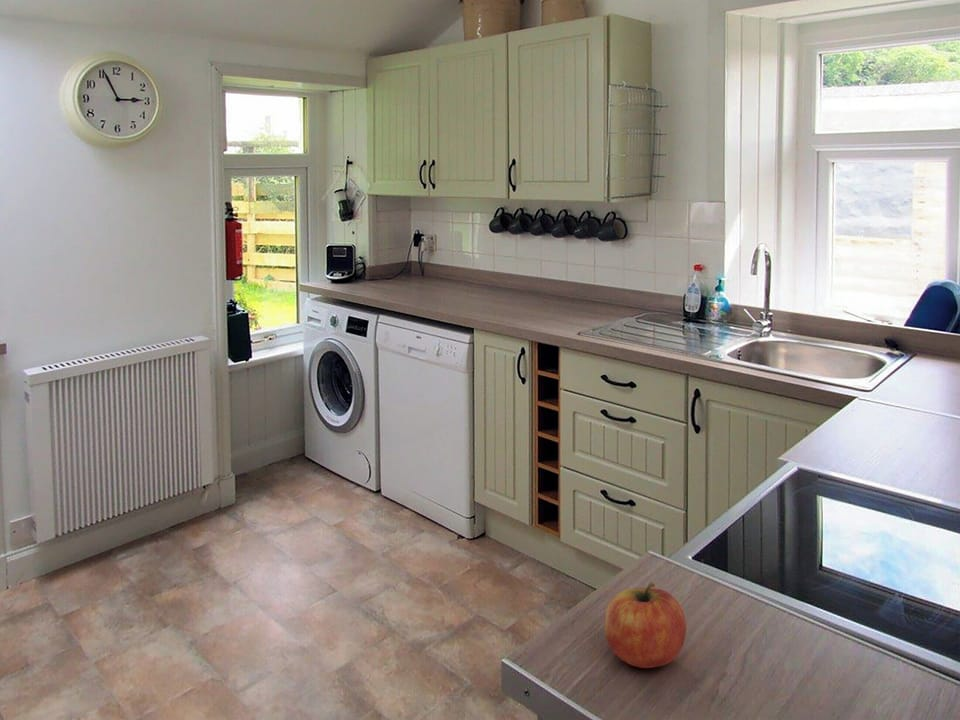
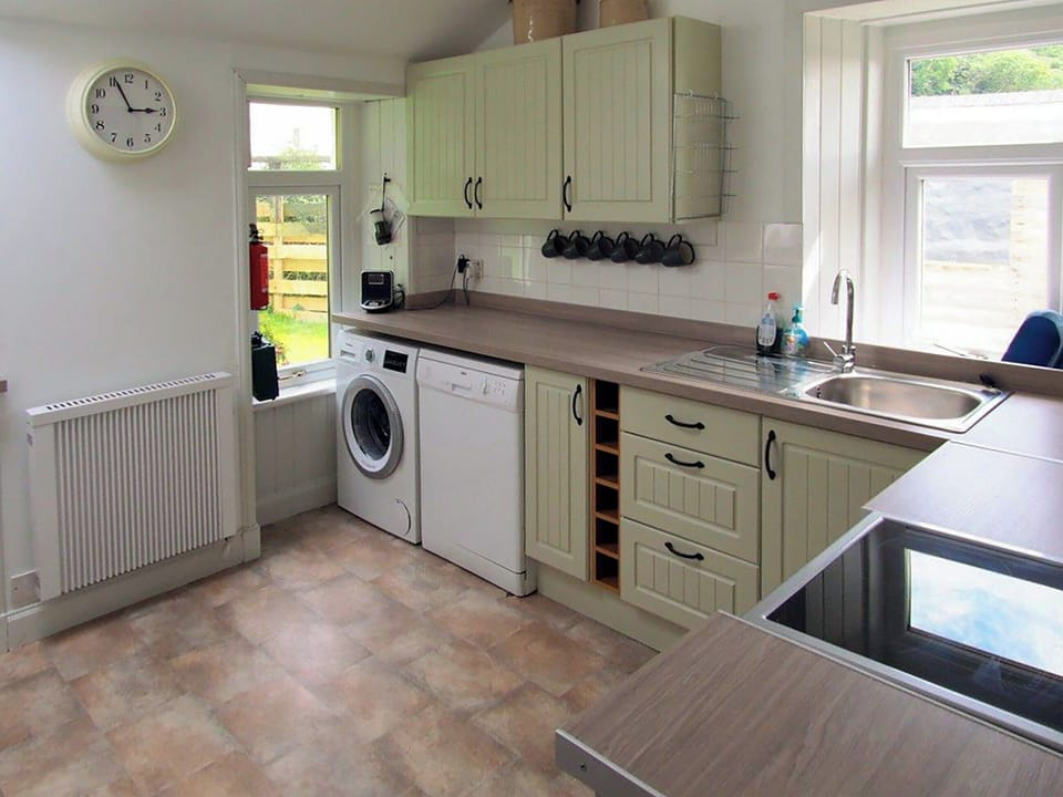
- fruit (645, 622)
